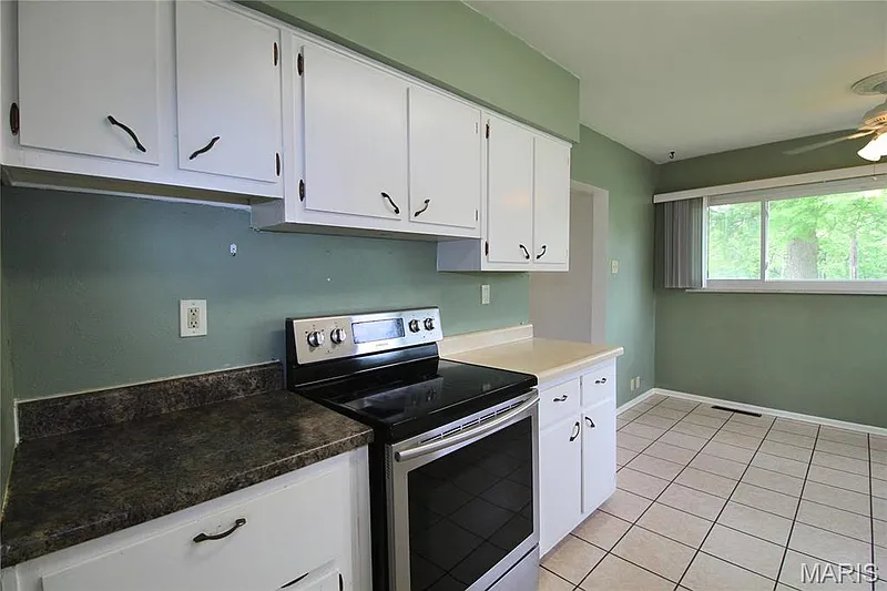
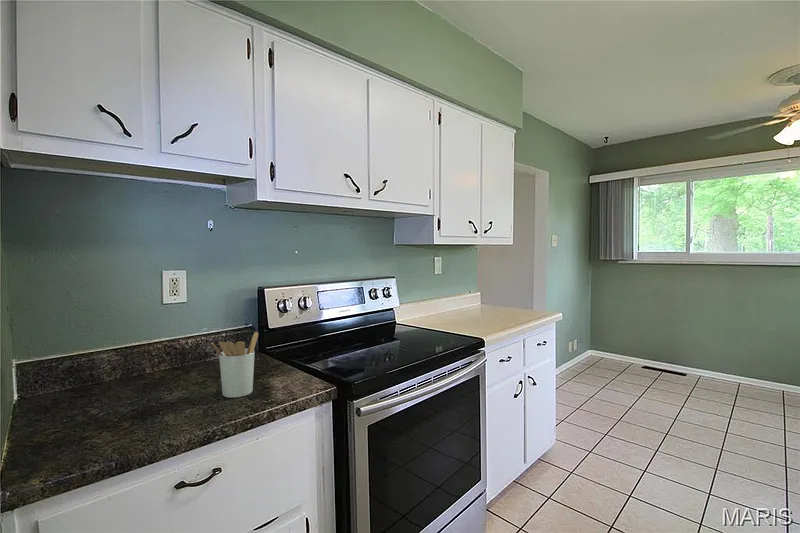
+ utensil holder (235, 364)
